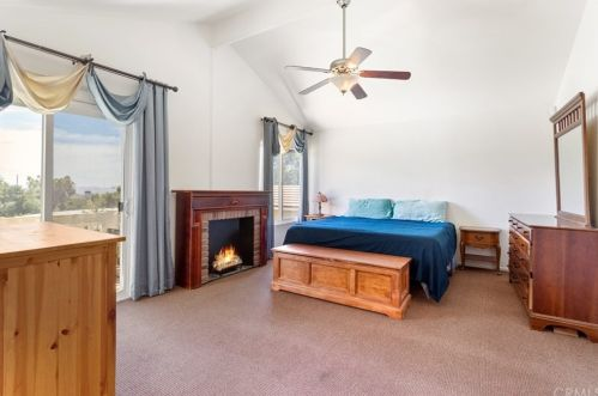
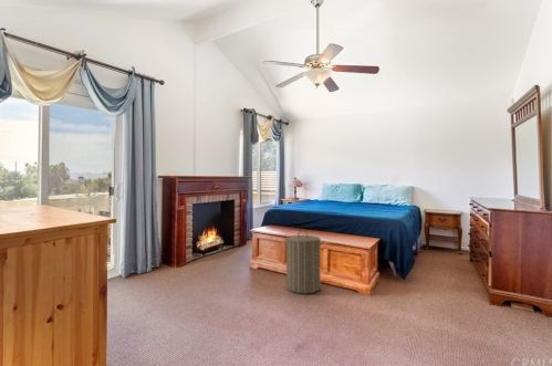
+ laundry hamper (303, 259)
